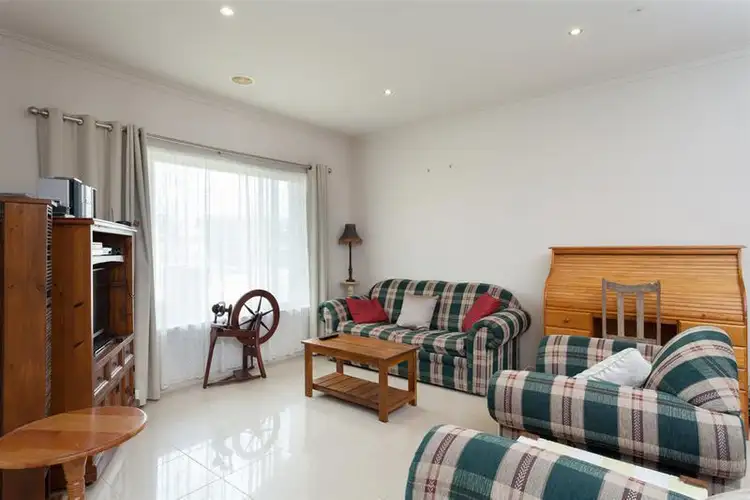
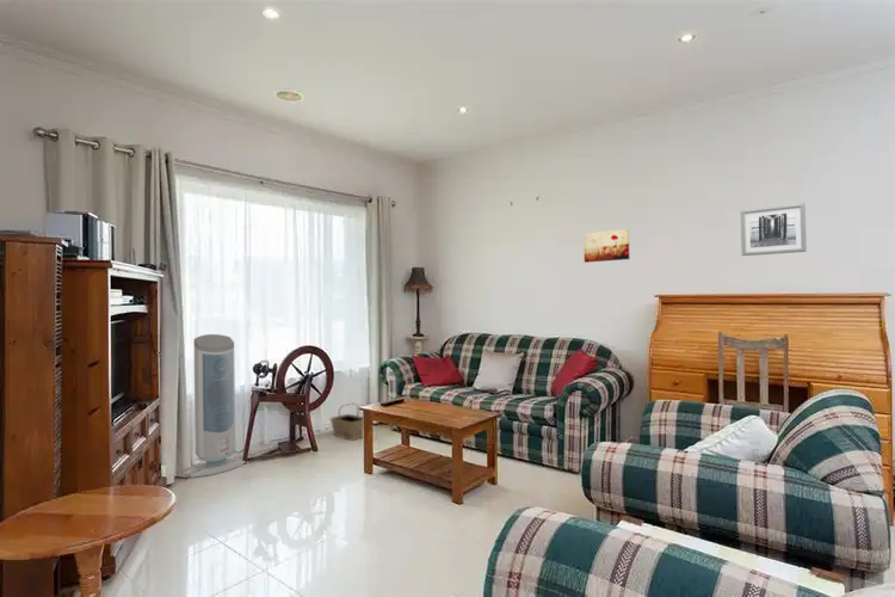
+ air purifier (215, 401)
+ wall art (772, 230)
+ wall art (605, 246)
+ basket (348, 420)
